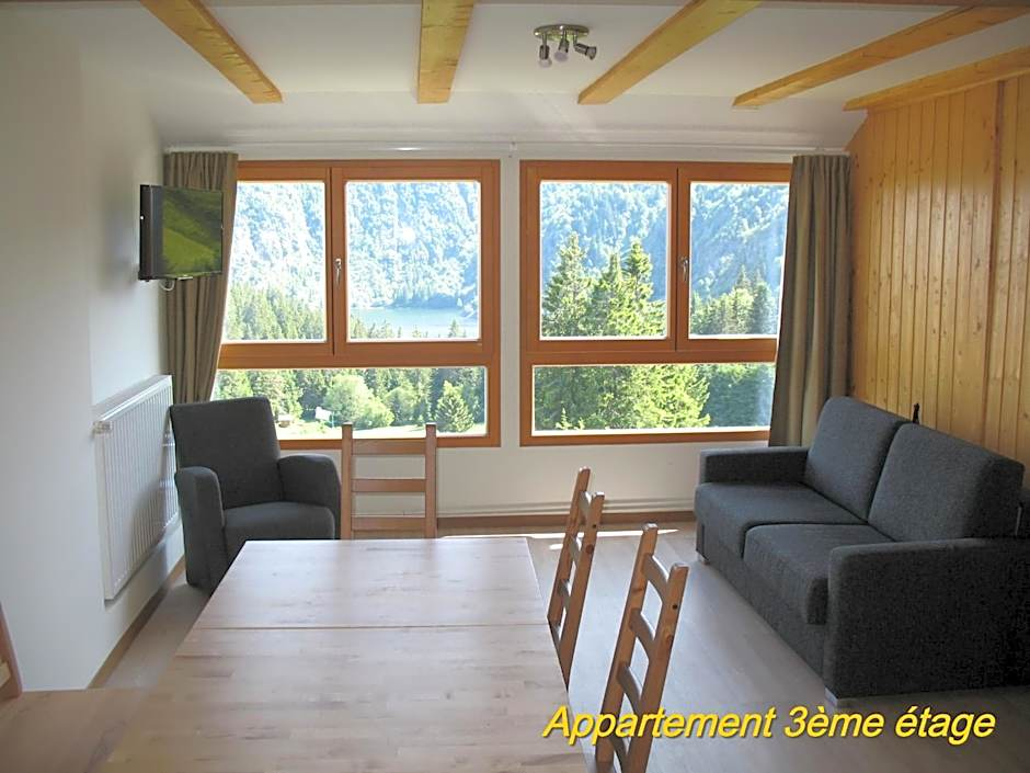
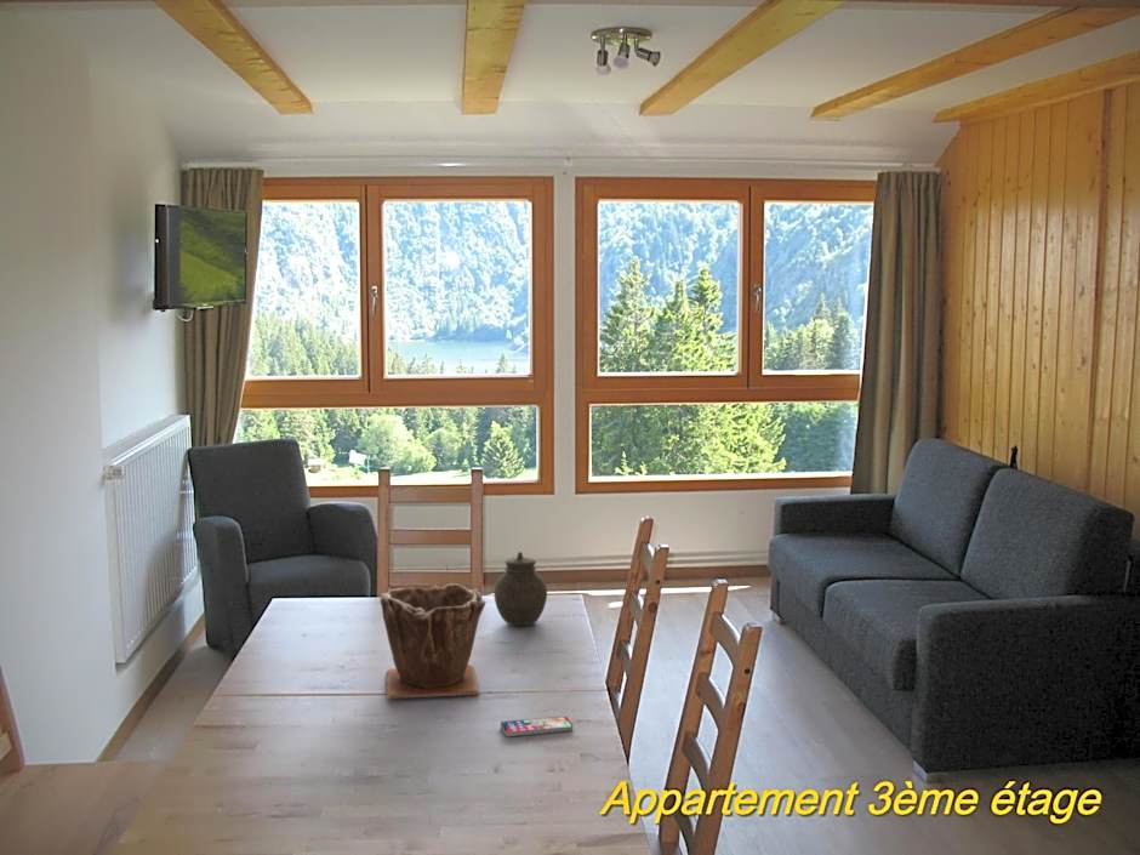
+ smartphone (536, 725)
+ jar (520, 587)
+ plant pot (431, 637)
